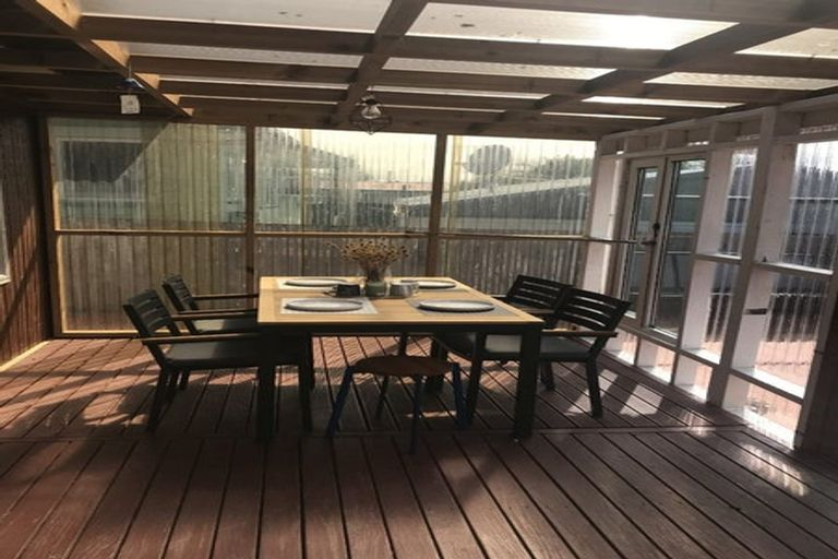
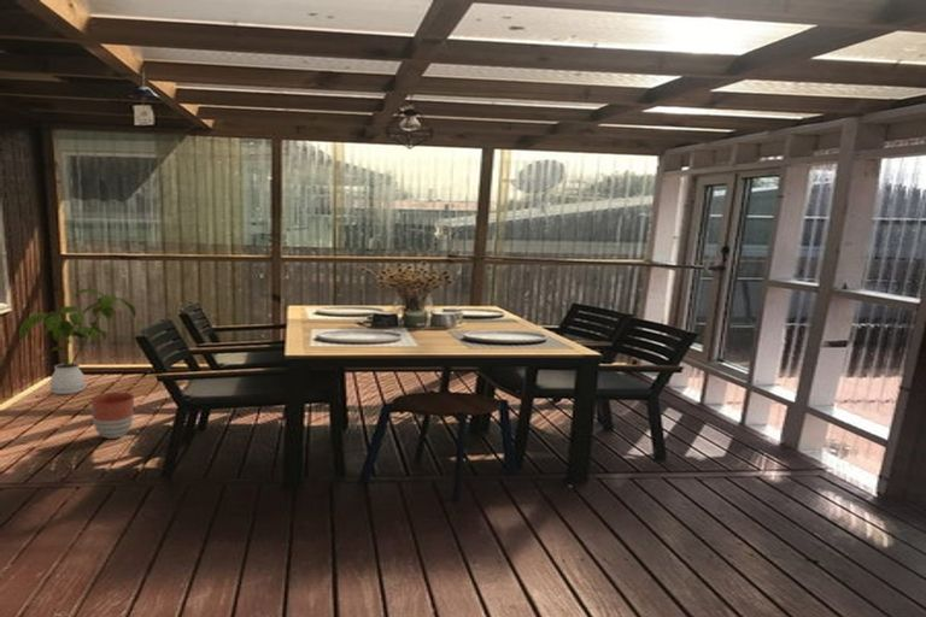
+ house plant (86, 339)
+ planter (113, 417)
